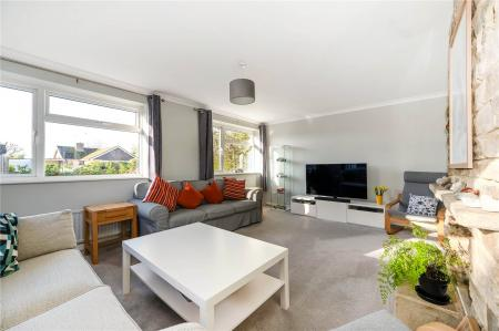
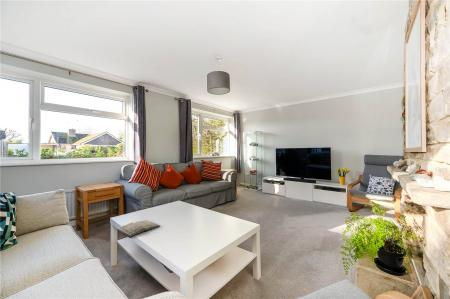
+ diary (139, 226)
